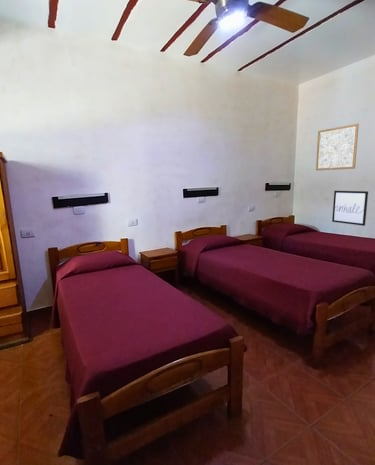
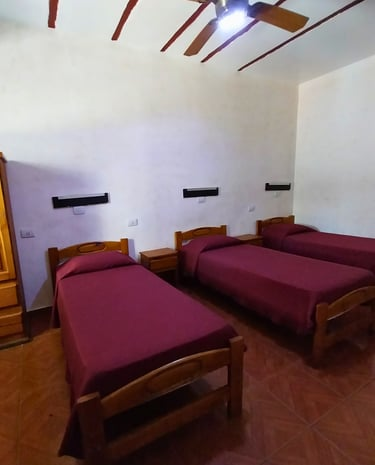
- wall art (337, 149)
- wall art (349, 207)
